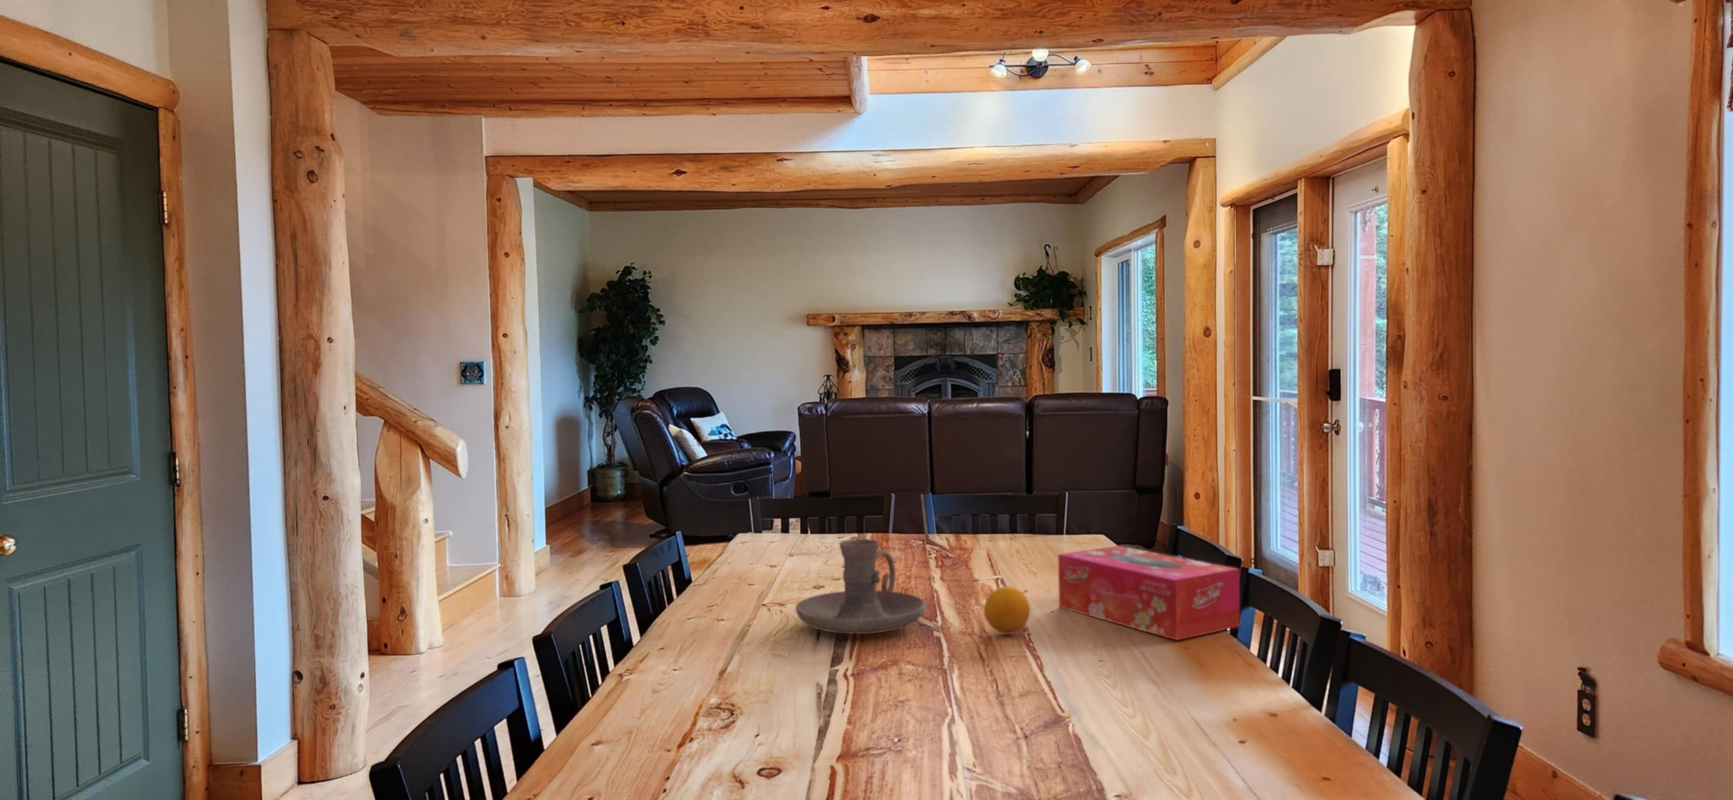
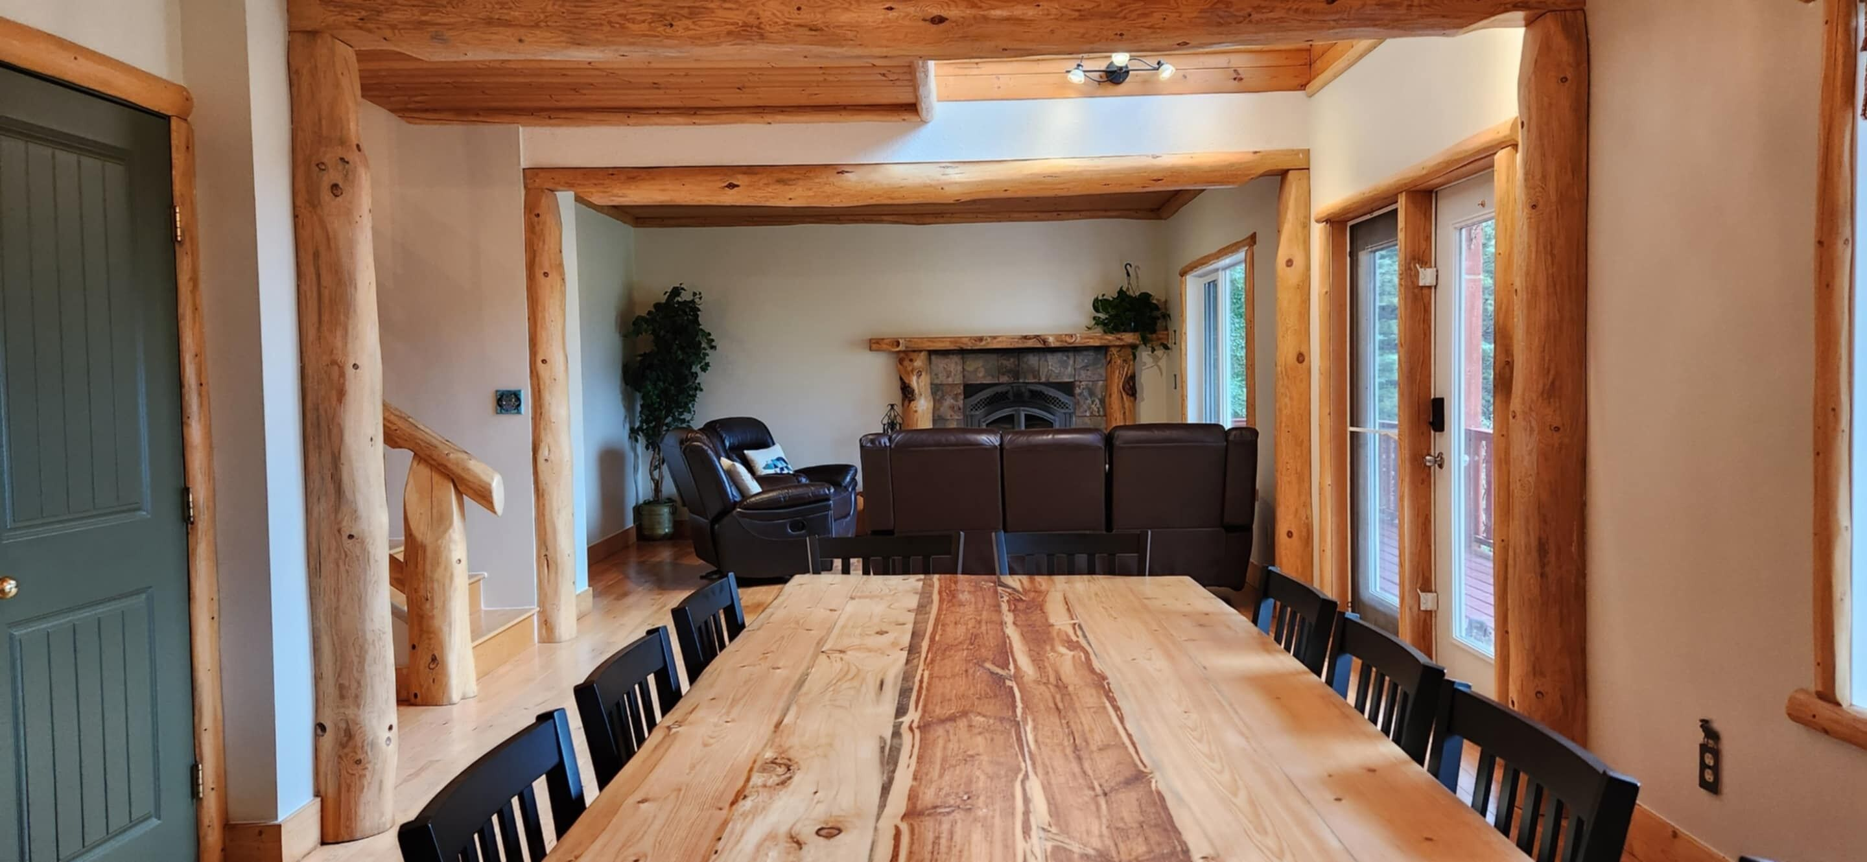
- fruit (1007, 610)
- tissue box (1145, 588)
- candle holder (865, 581)
